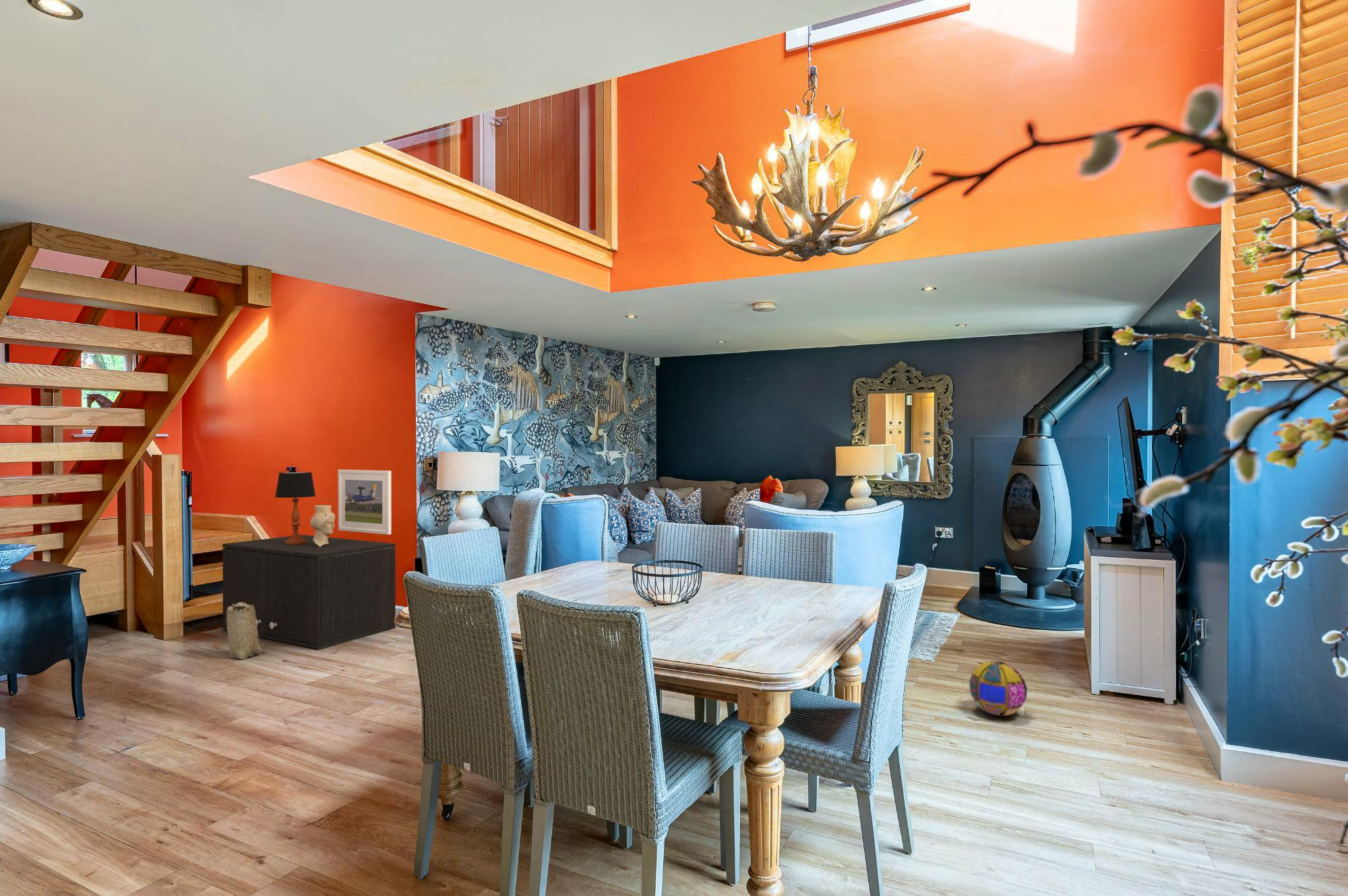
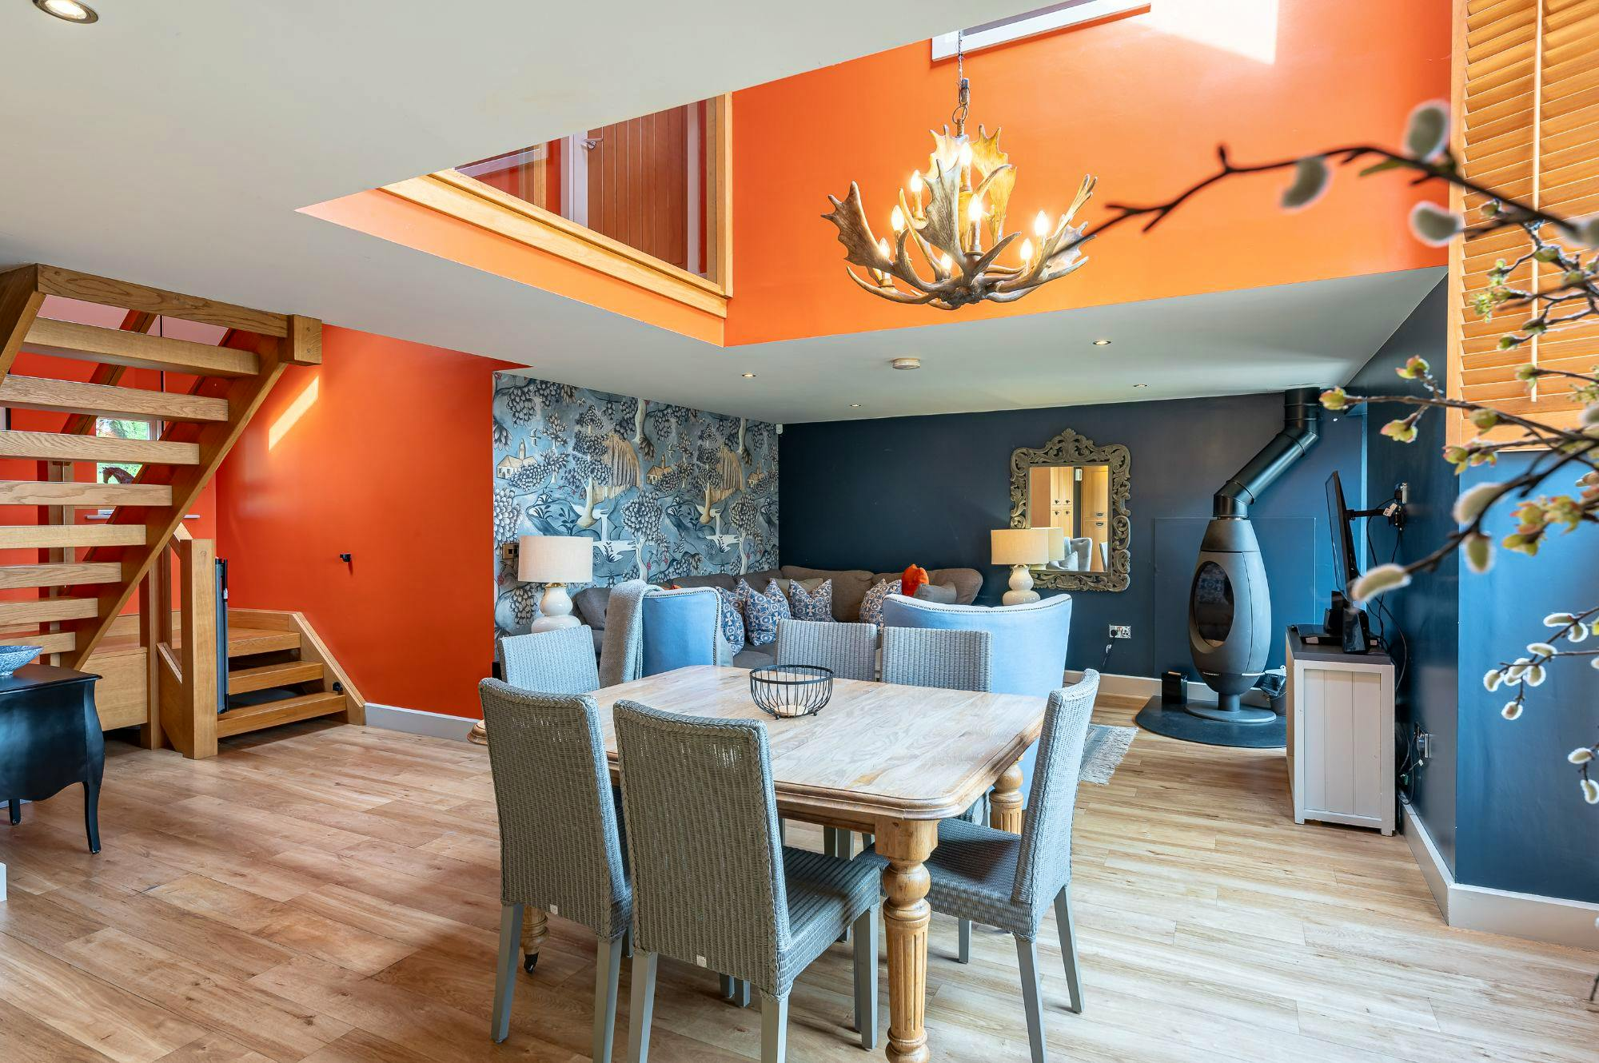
- table lamp (295, 507)
- storage cabinet (307, 586)
- ball (998, 687)
- basket (242, 629)
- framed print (364, 501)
- decorative vase (323, 525)
